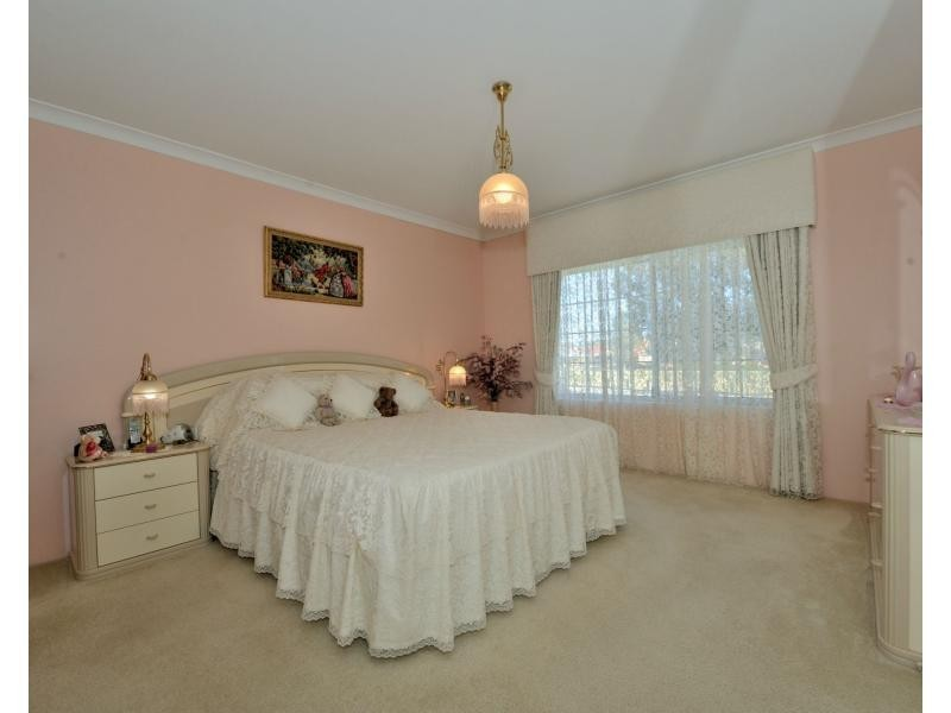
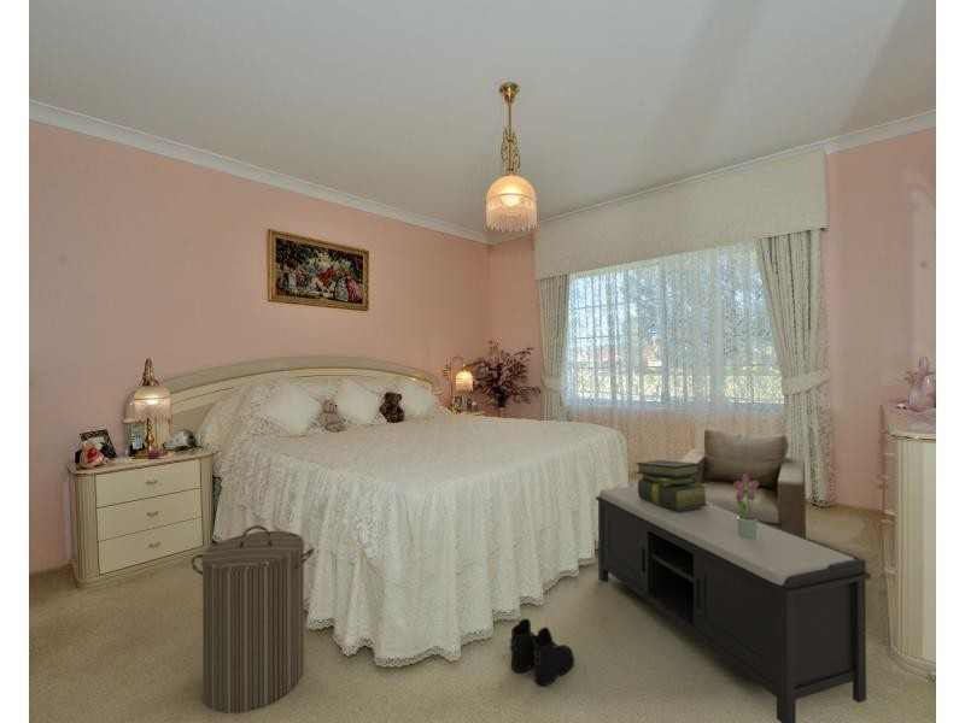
+ armchair (727, 483)
+ boots (542, 642)
+ bench (702, 570)
+ laundry hamper (255, 602)
+ stack of books (668, 481)
+ potted flower (748, 505)
